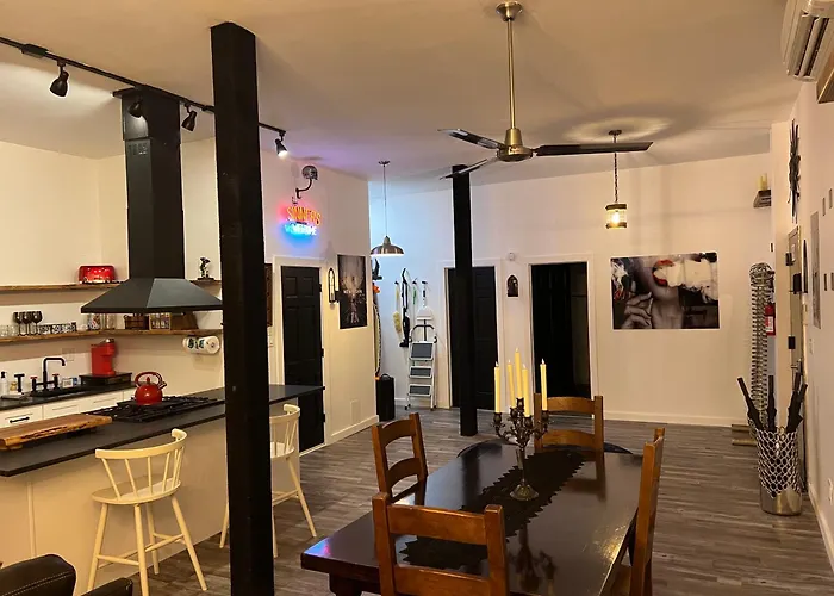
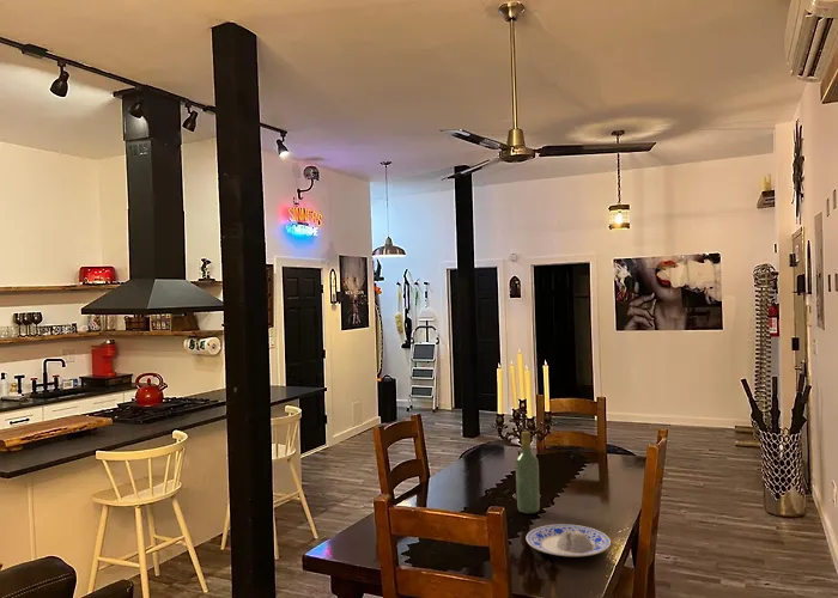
+ wine bottle (527, 471)
+ plate (567, 538)
